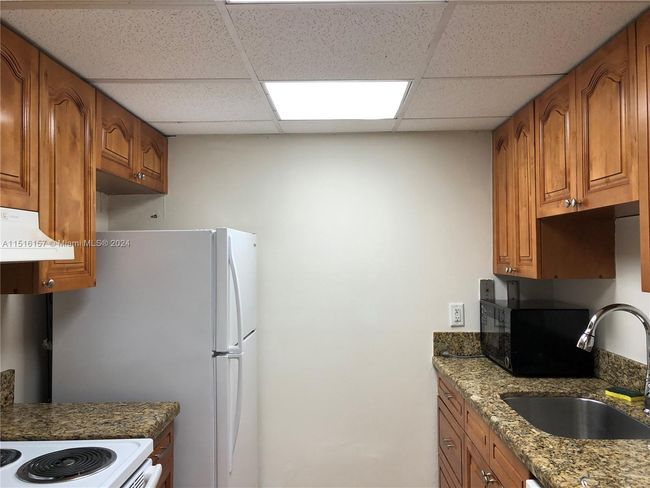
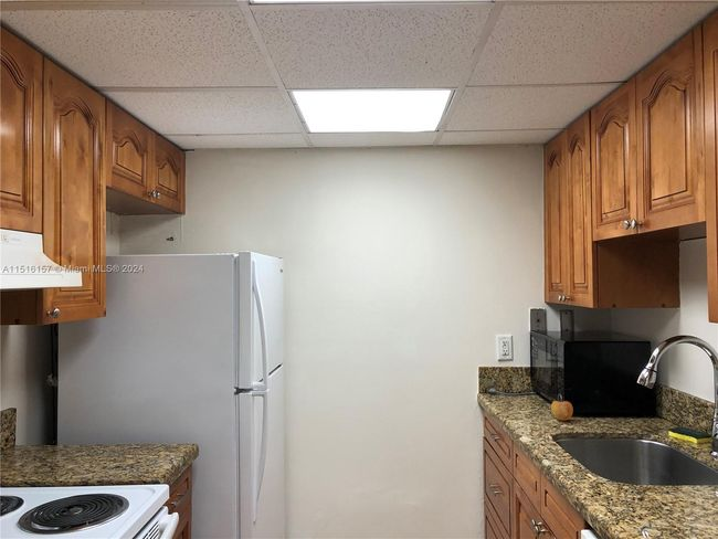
+ fruit (562, 411)
